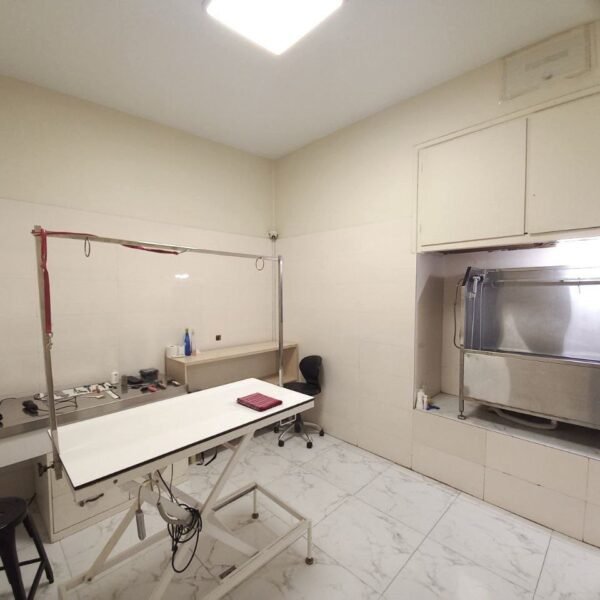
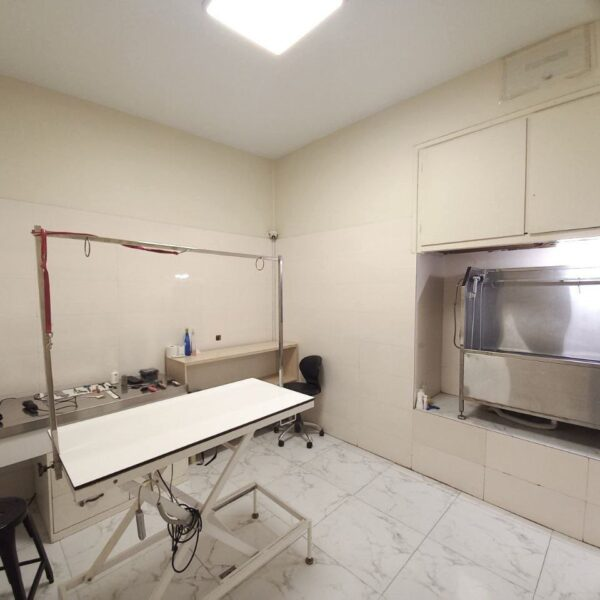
- dish towel (259, 400)
